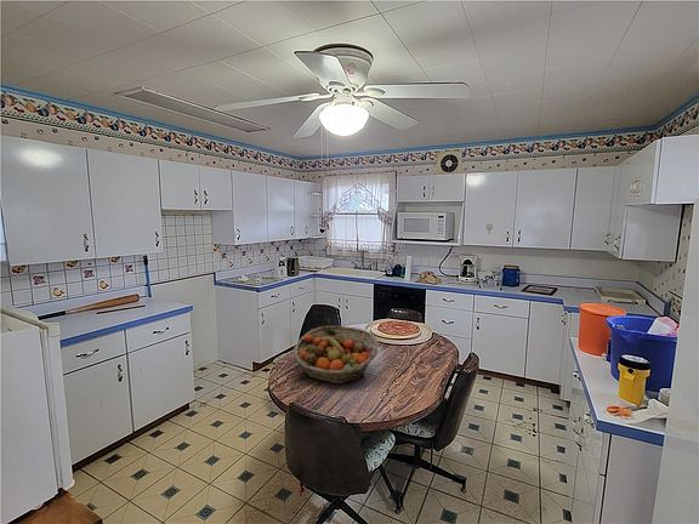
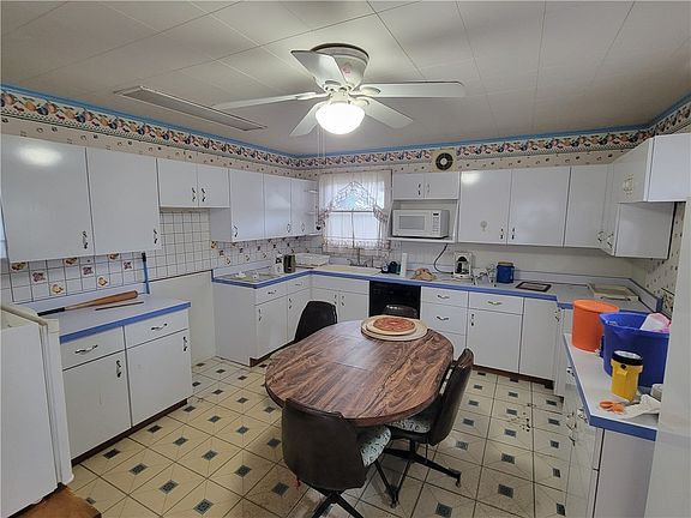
- fruit basket (335, 353)
